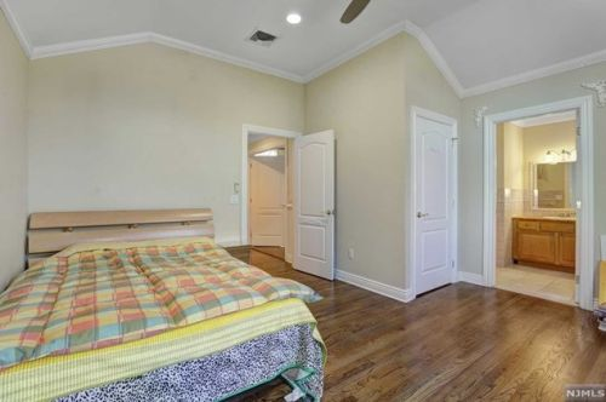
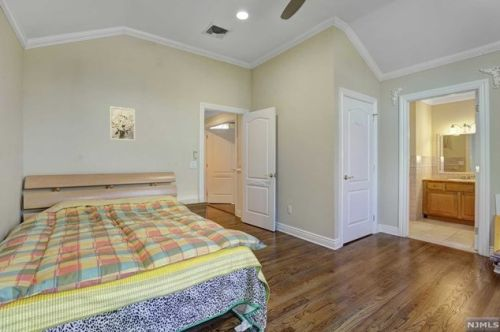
+ wall art (122, 124)
